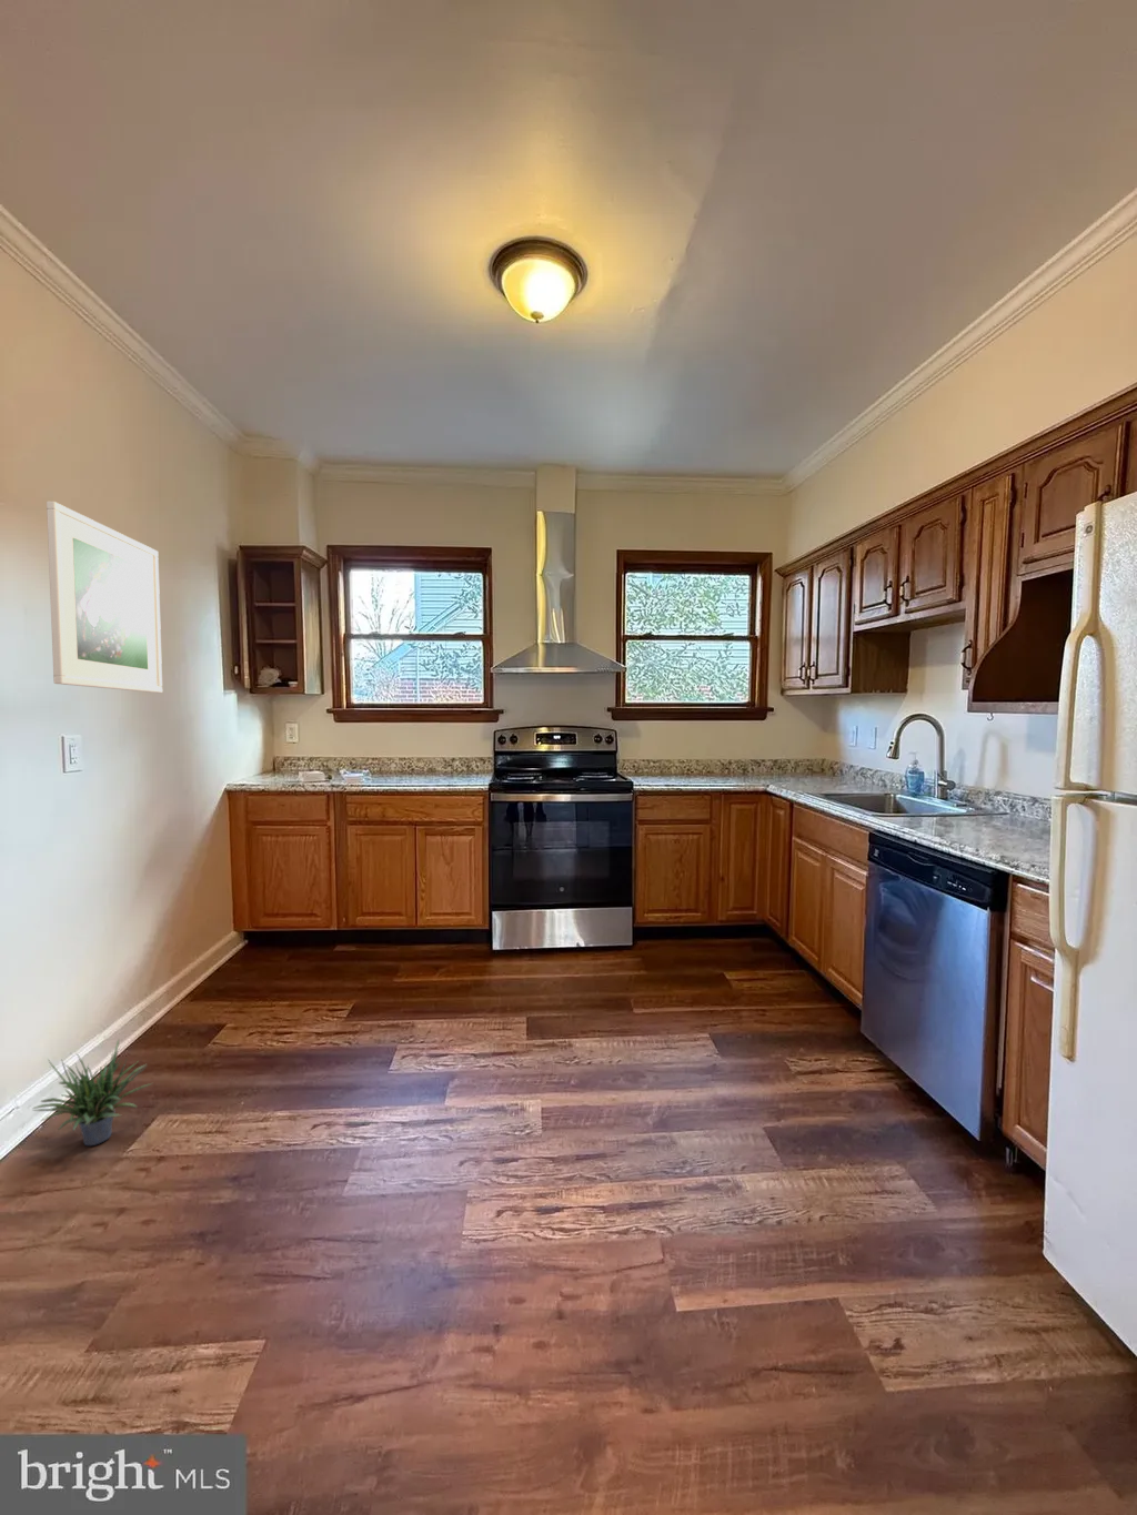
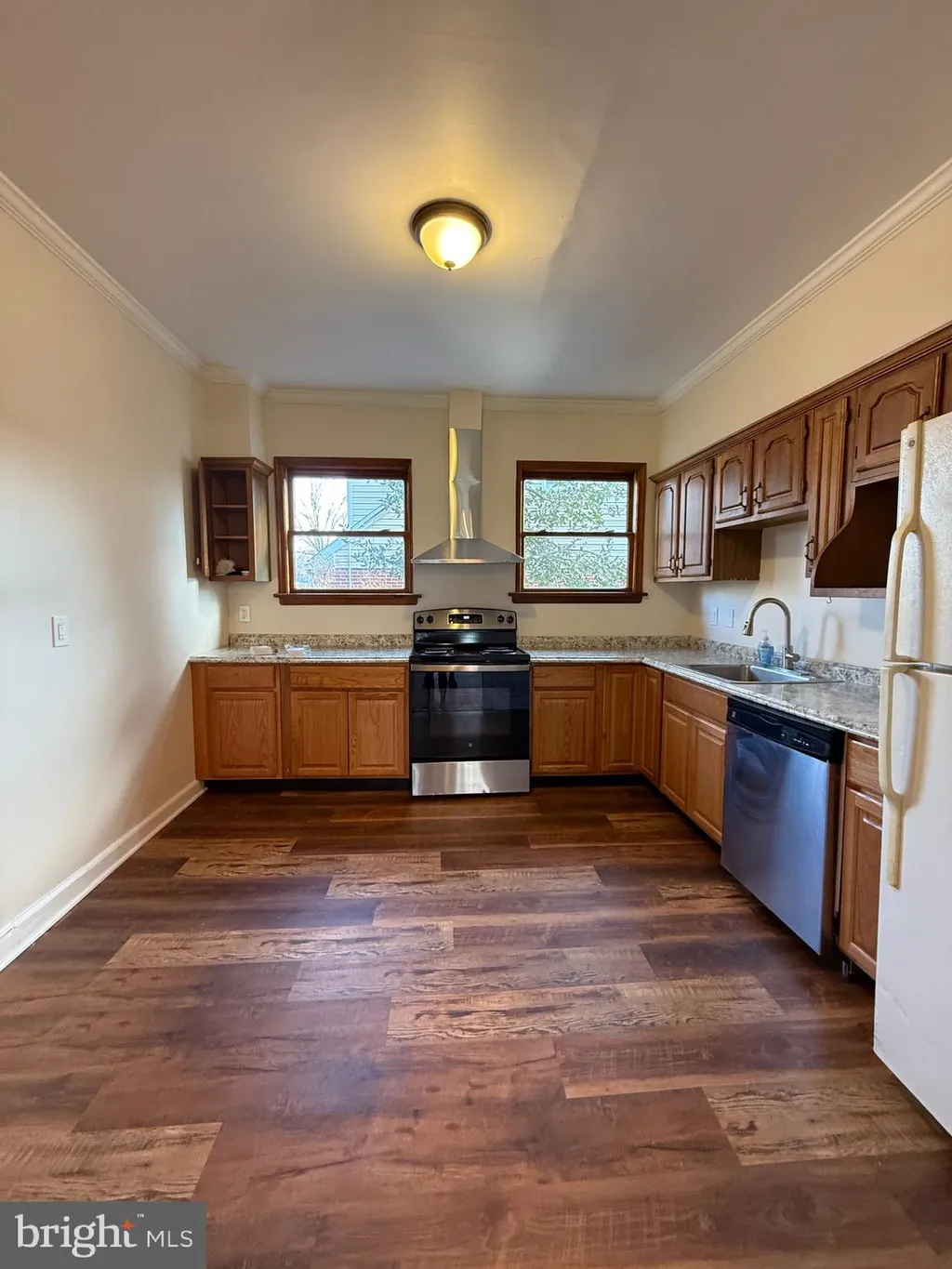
- potted plant (88, 1089)
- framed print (112, 609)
